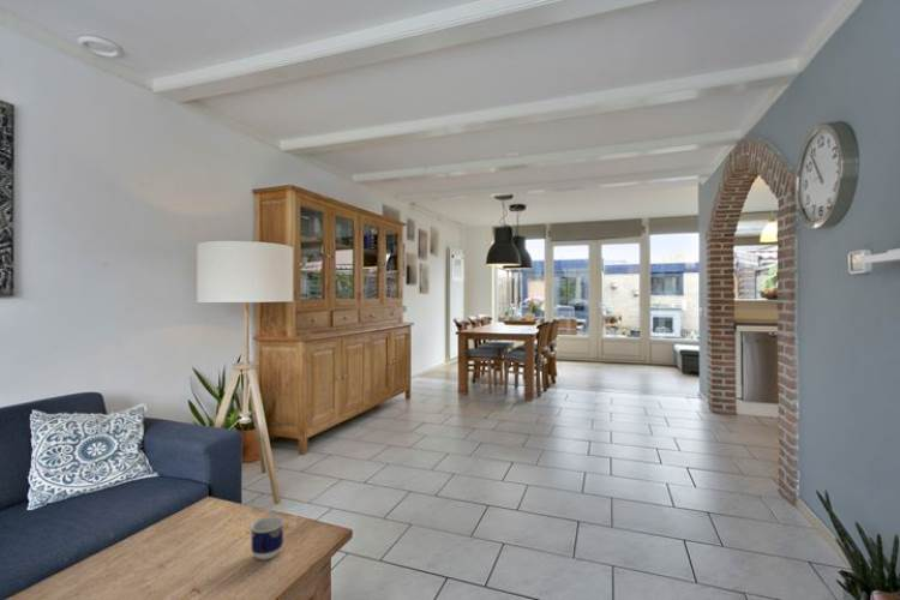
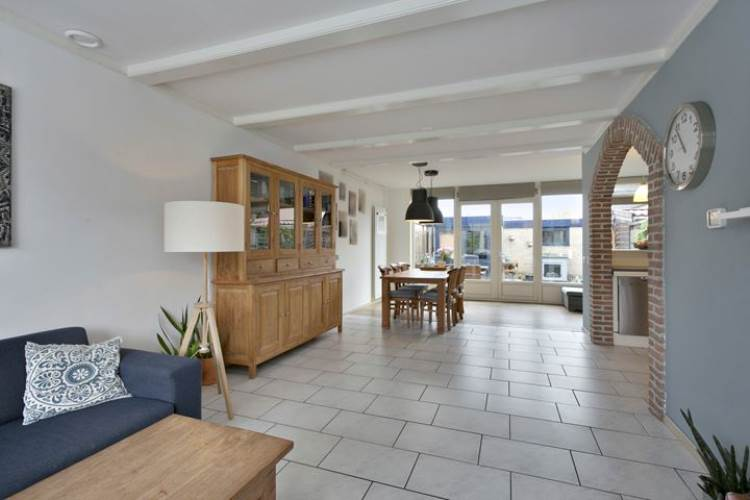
- cup (265, 541)
